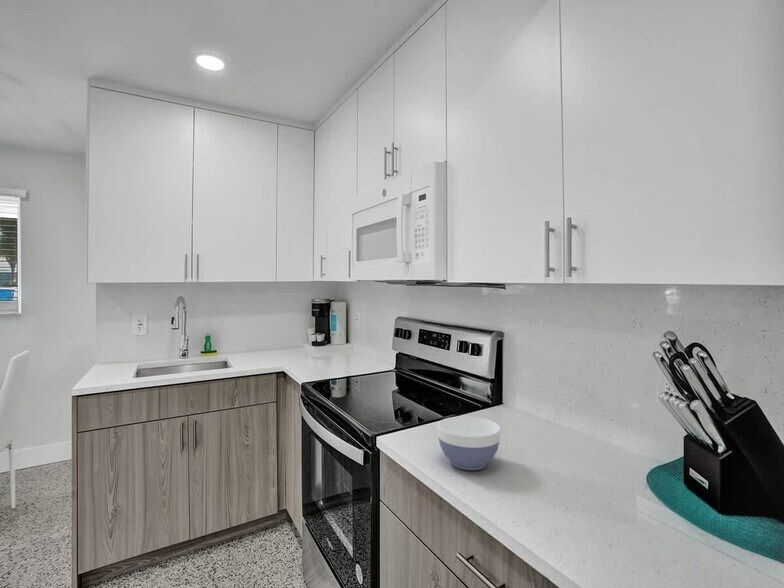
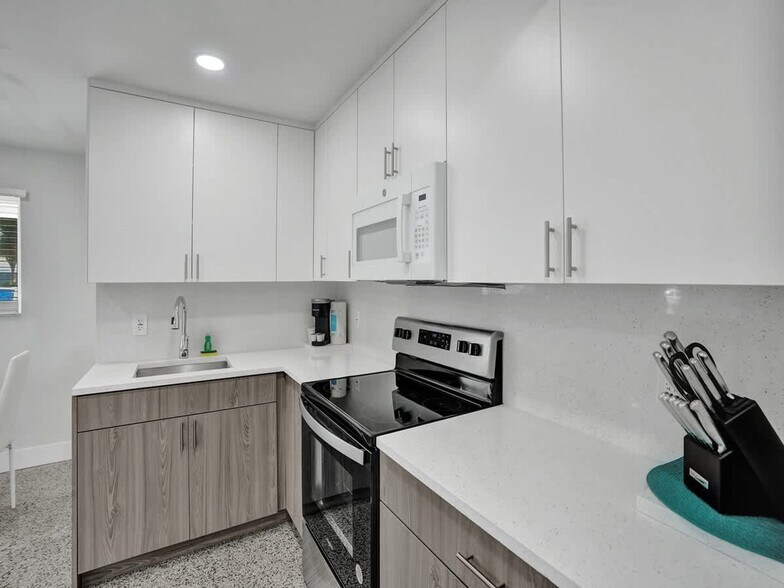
- bowl (468, 444)
